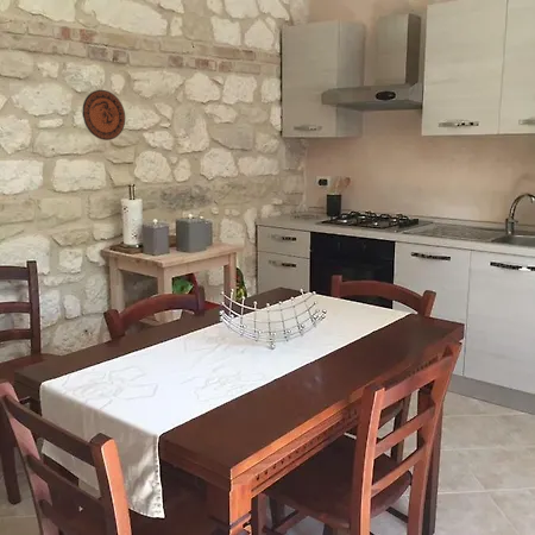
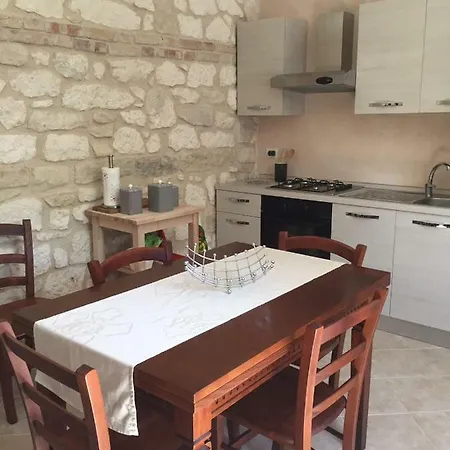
- decorative plate (103, 114)
